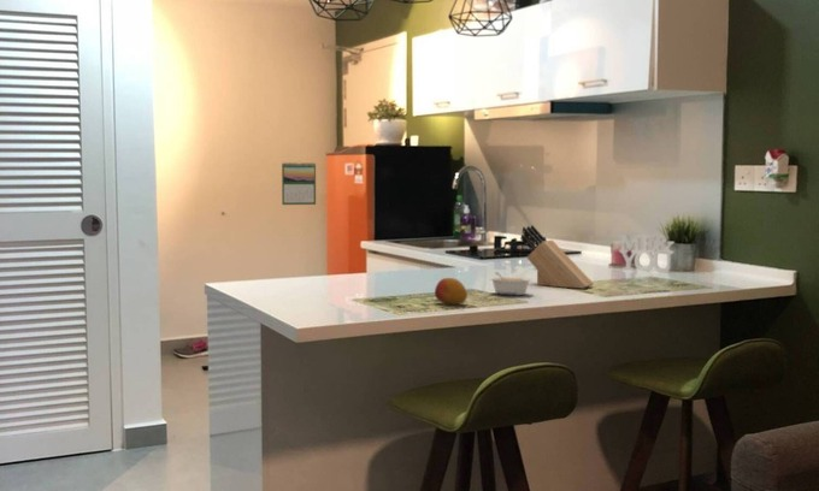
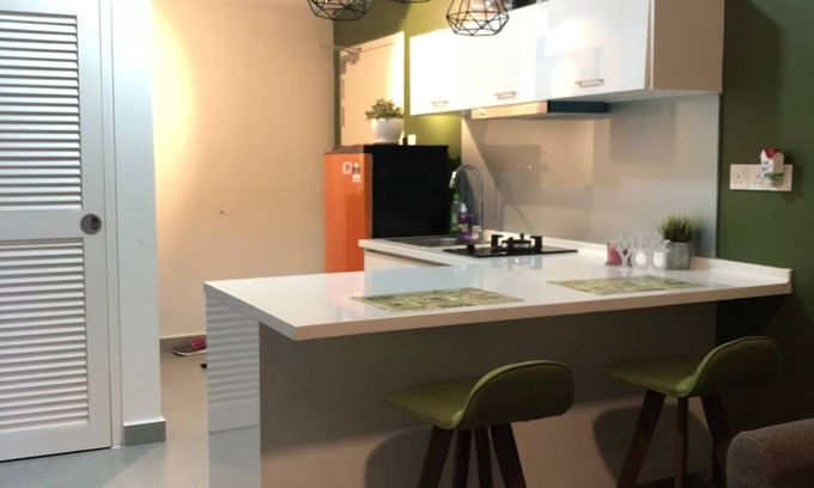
- fruit (450, 290)
- legume (508, 284)
- knife block (554, 255)
- calendar (299, 183)
